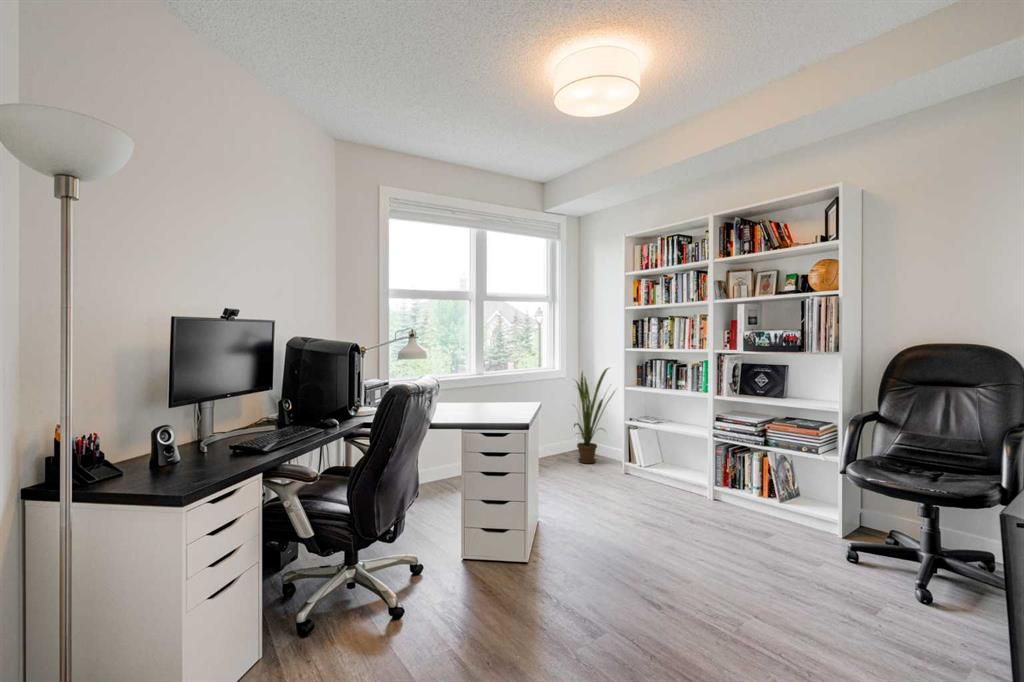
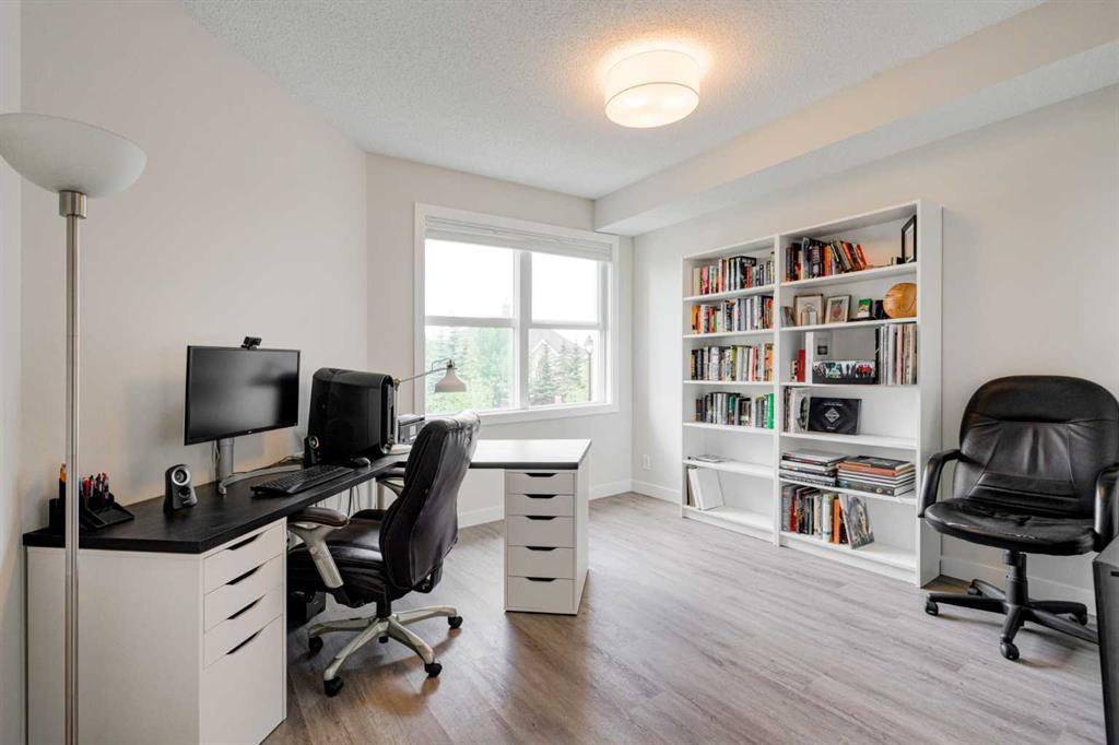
- house plant (589, 414)
